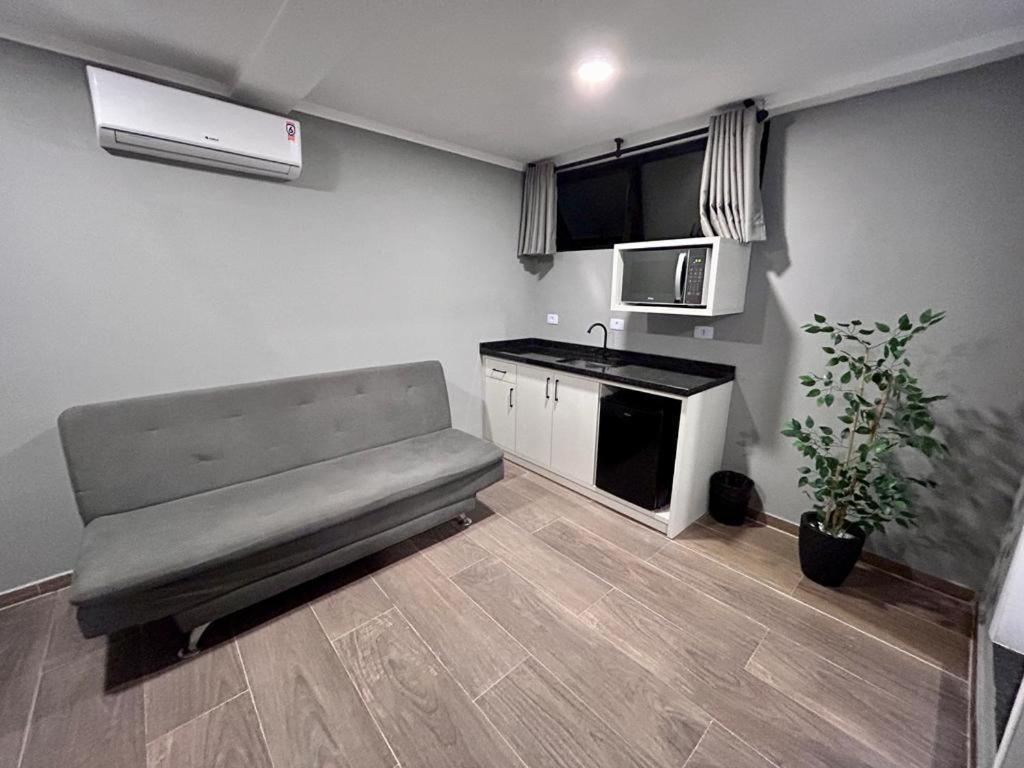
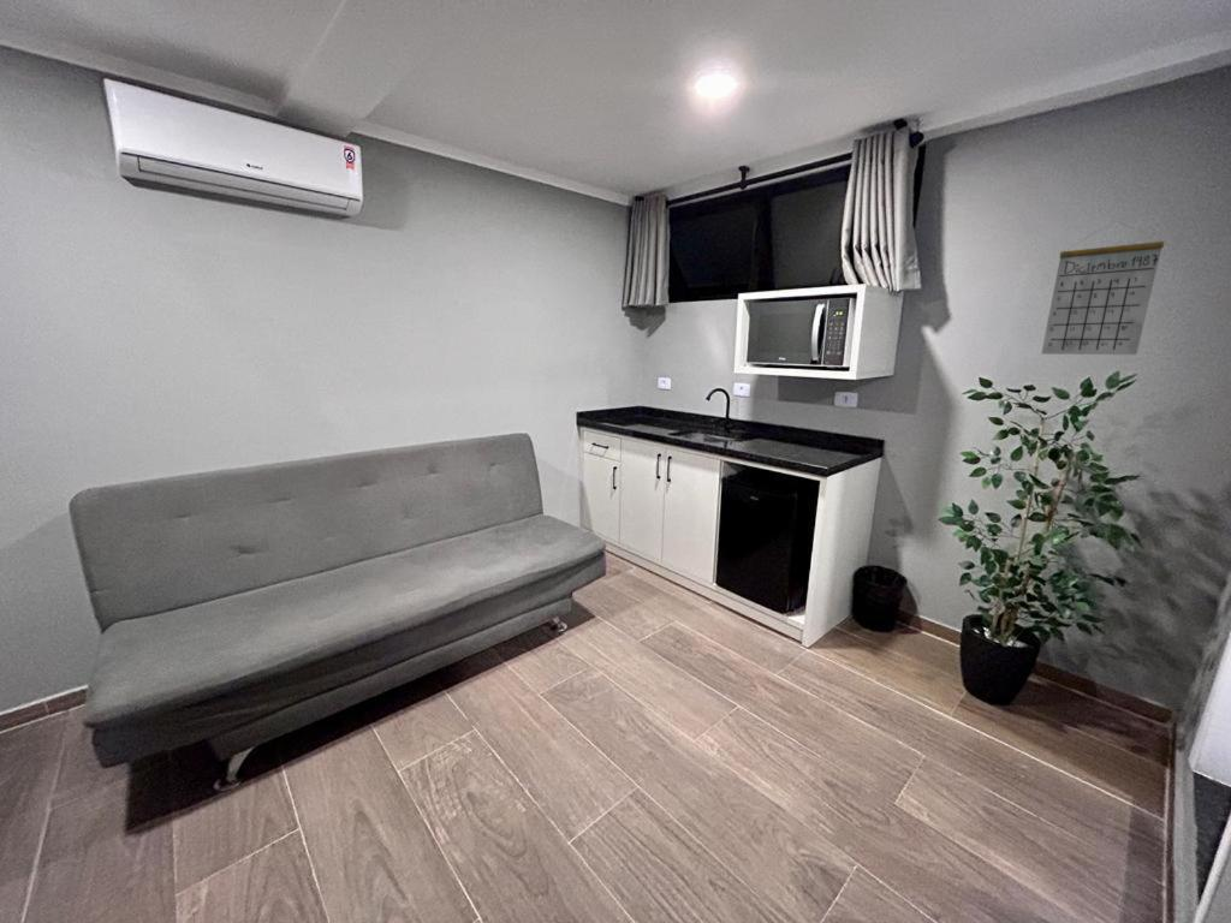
+ calendar (1100, 288)
